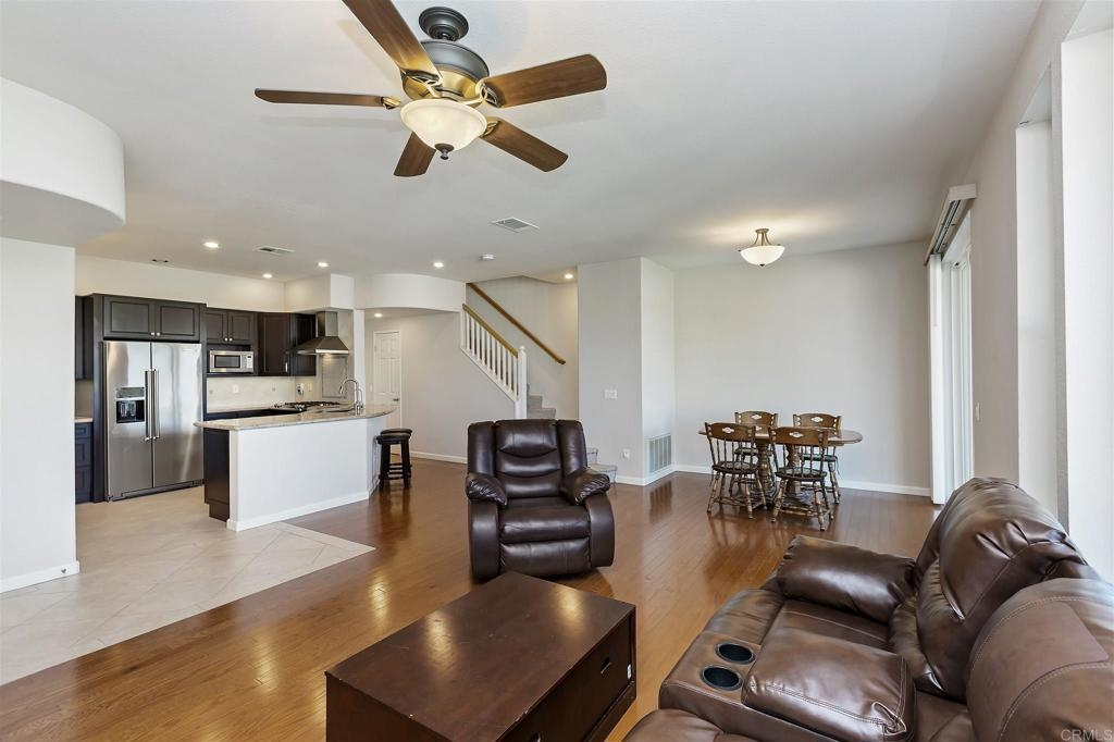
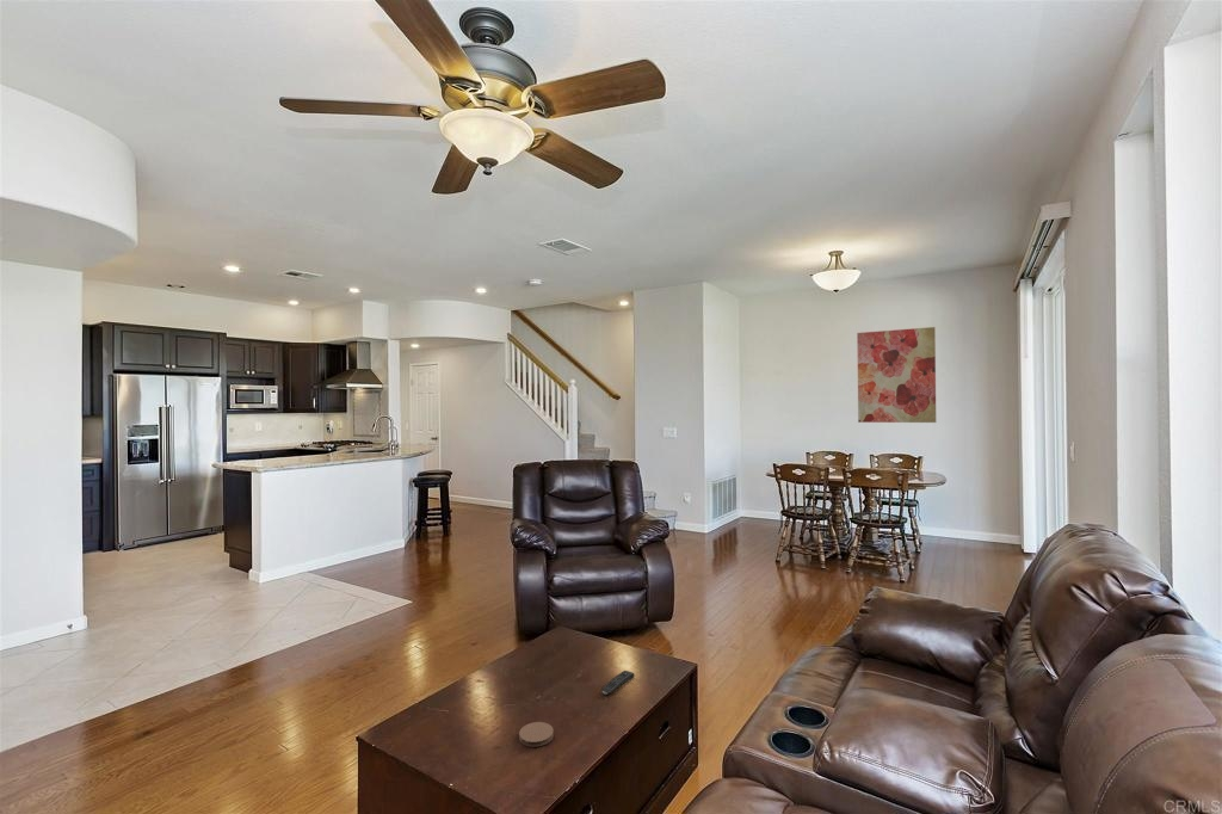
+ remote control (617, 682)
+ coaster (536, 733)
+ wall art (895, 376)
